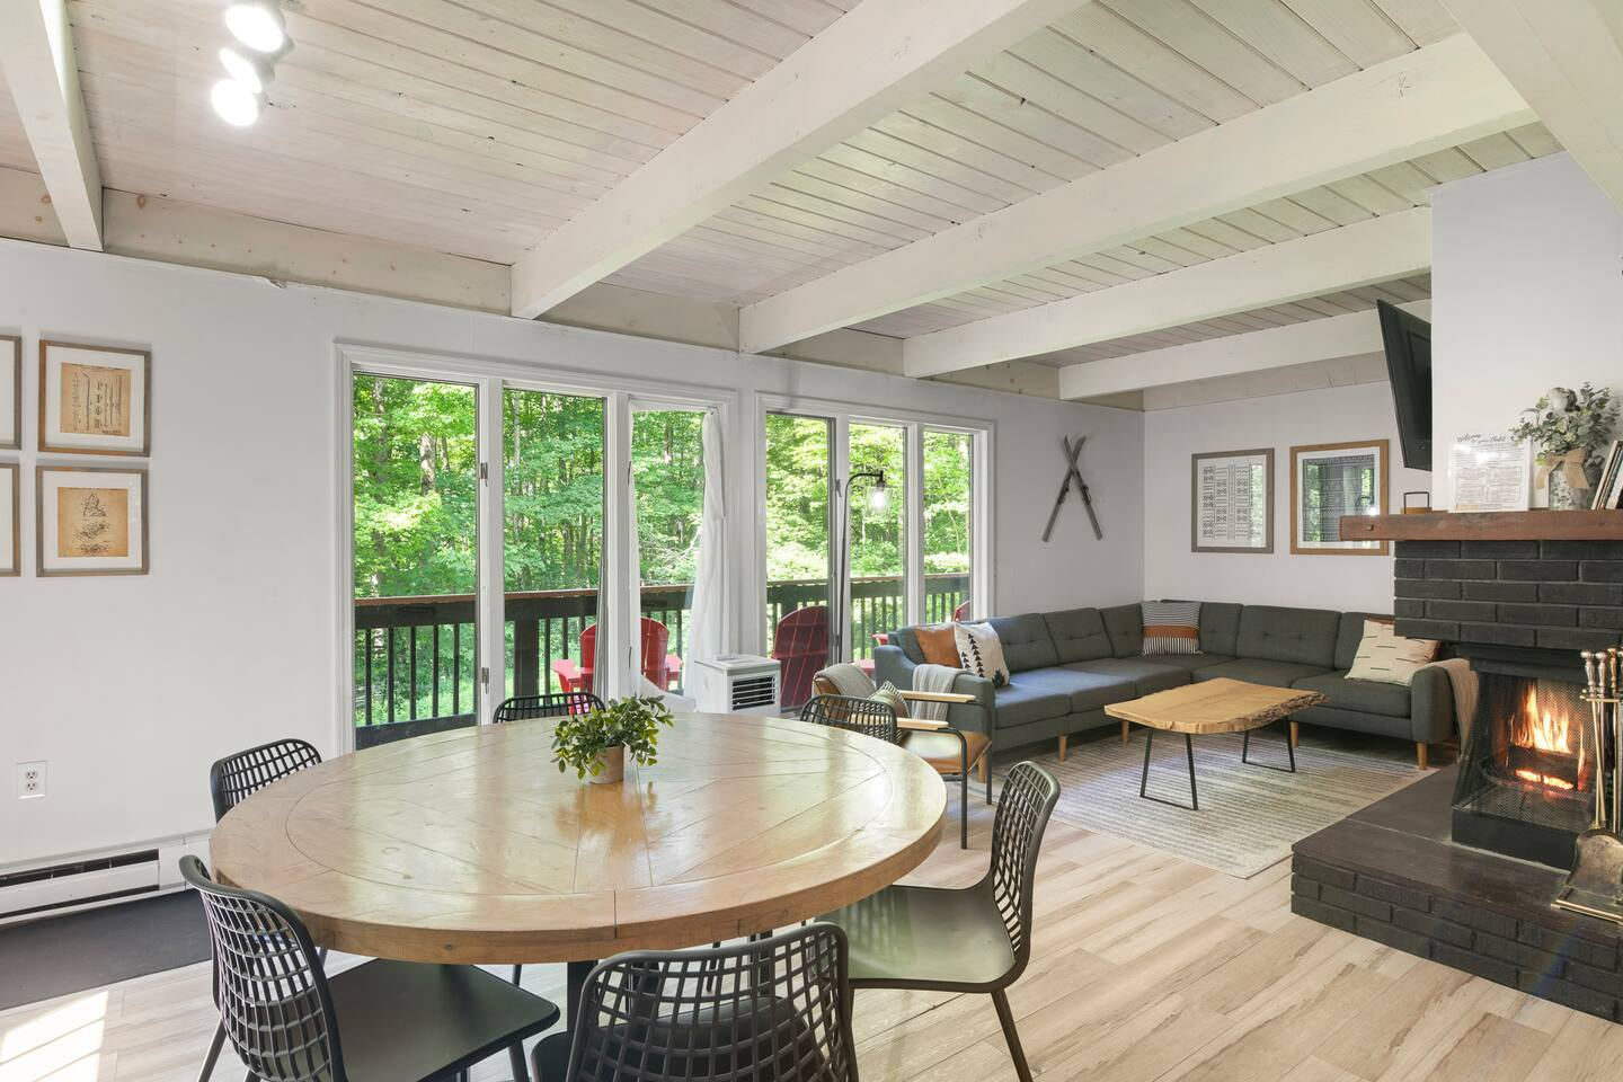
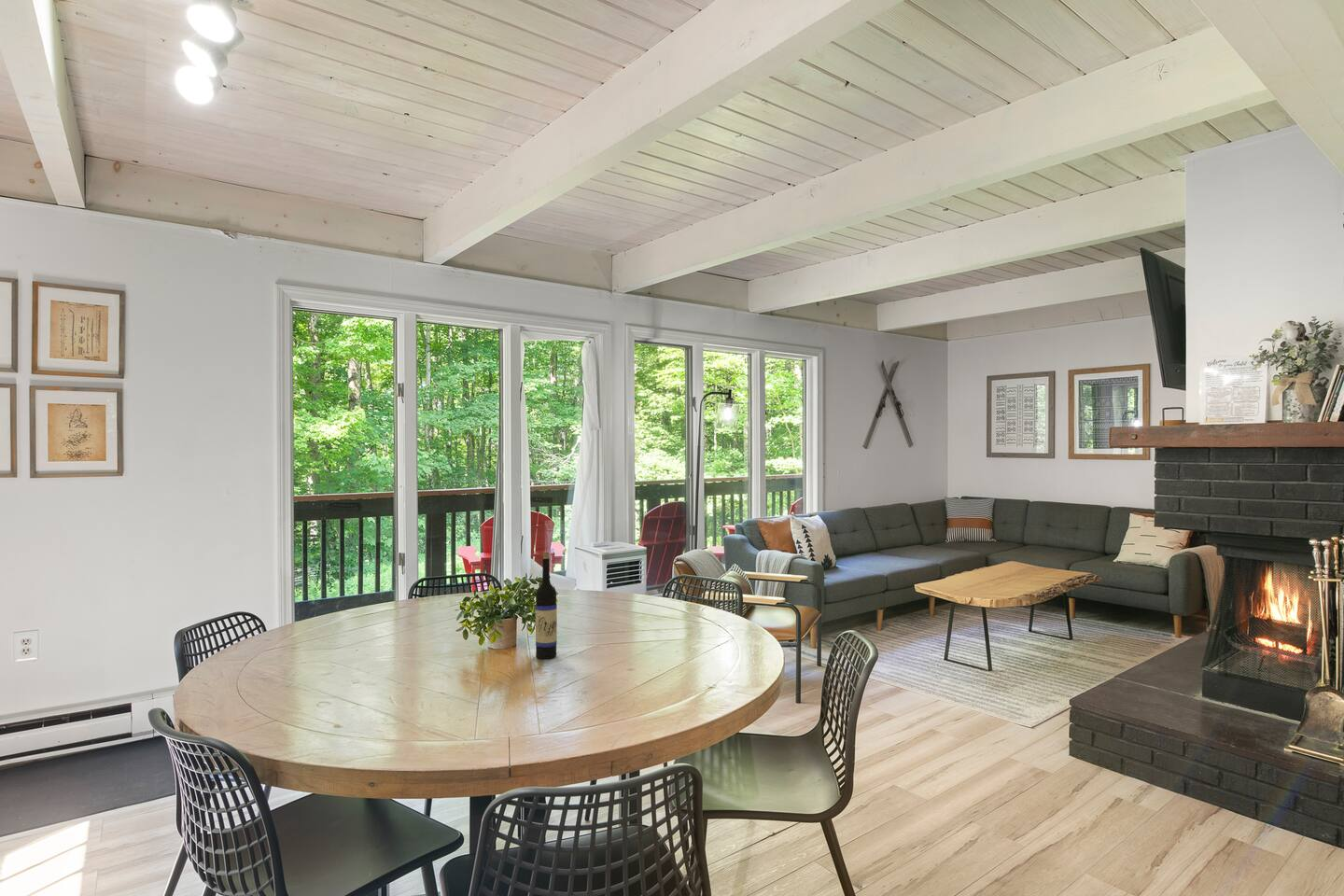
+ wine bottle (546, 604)
